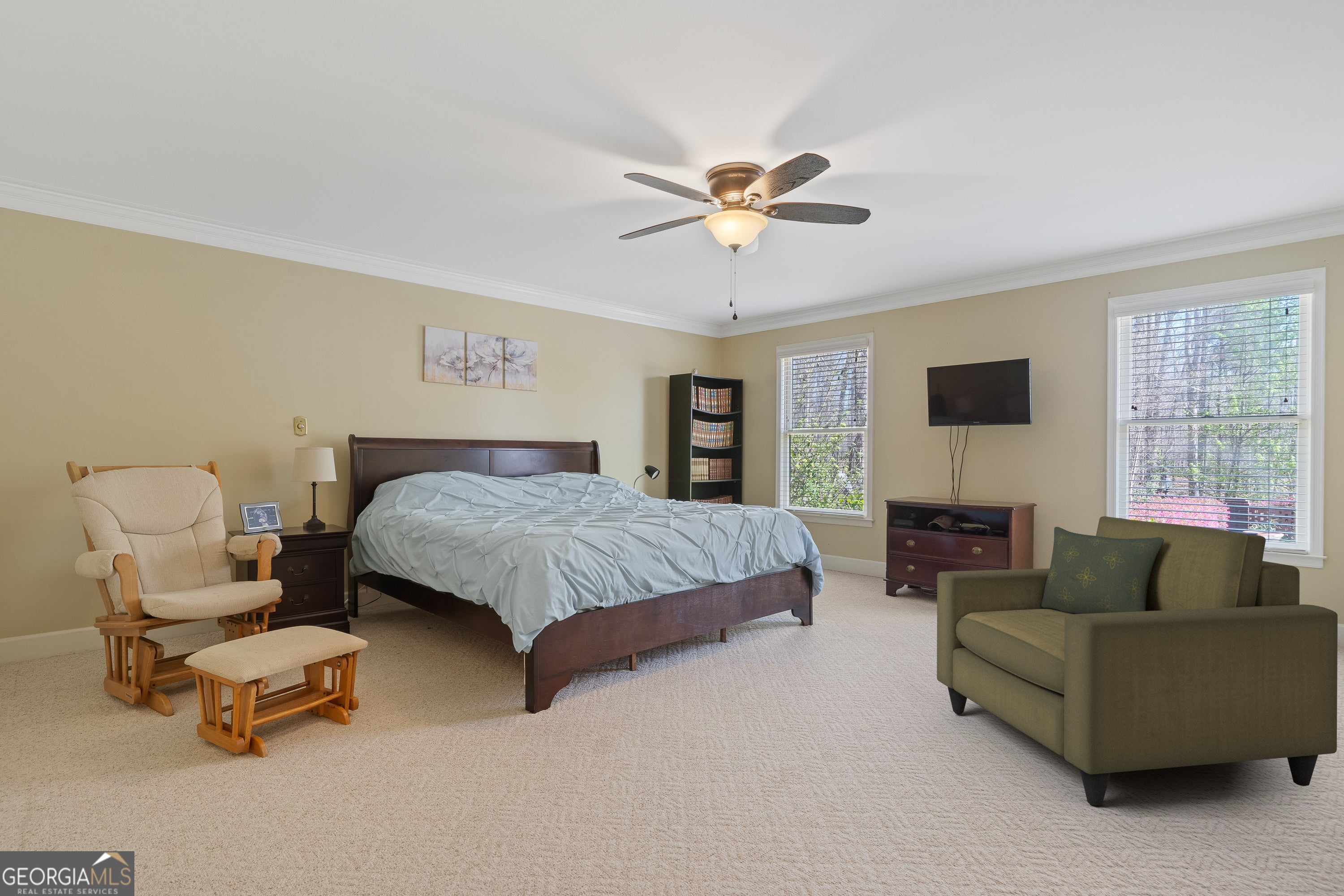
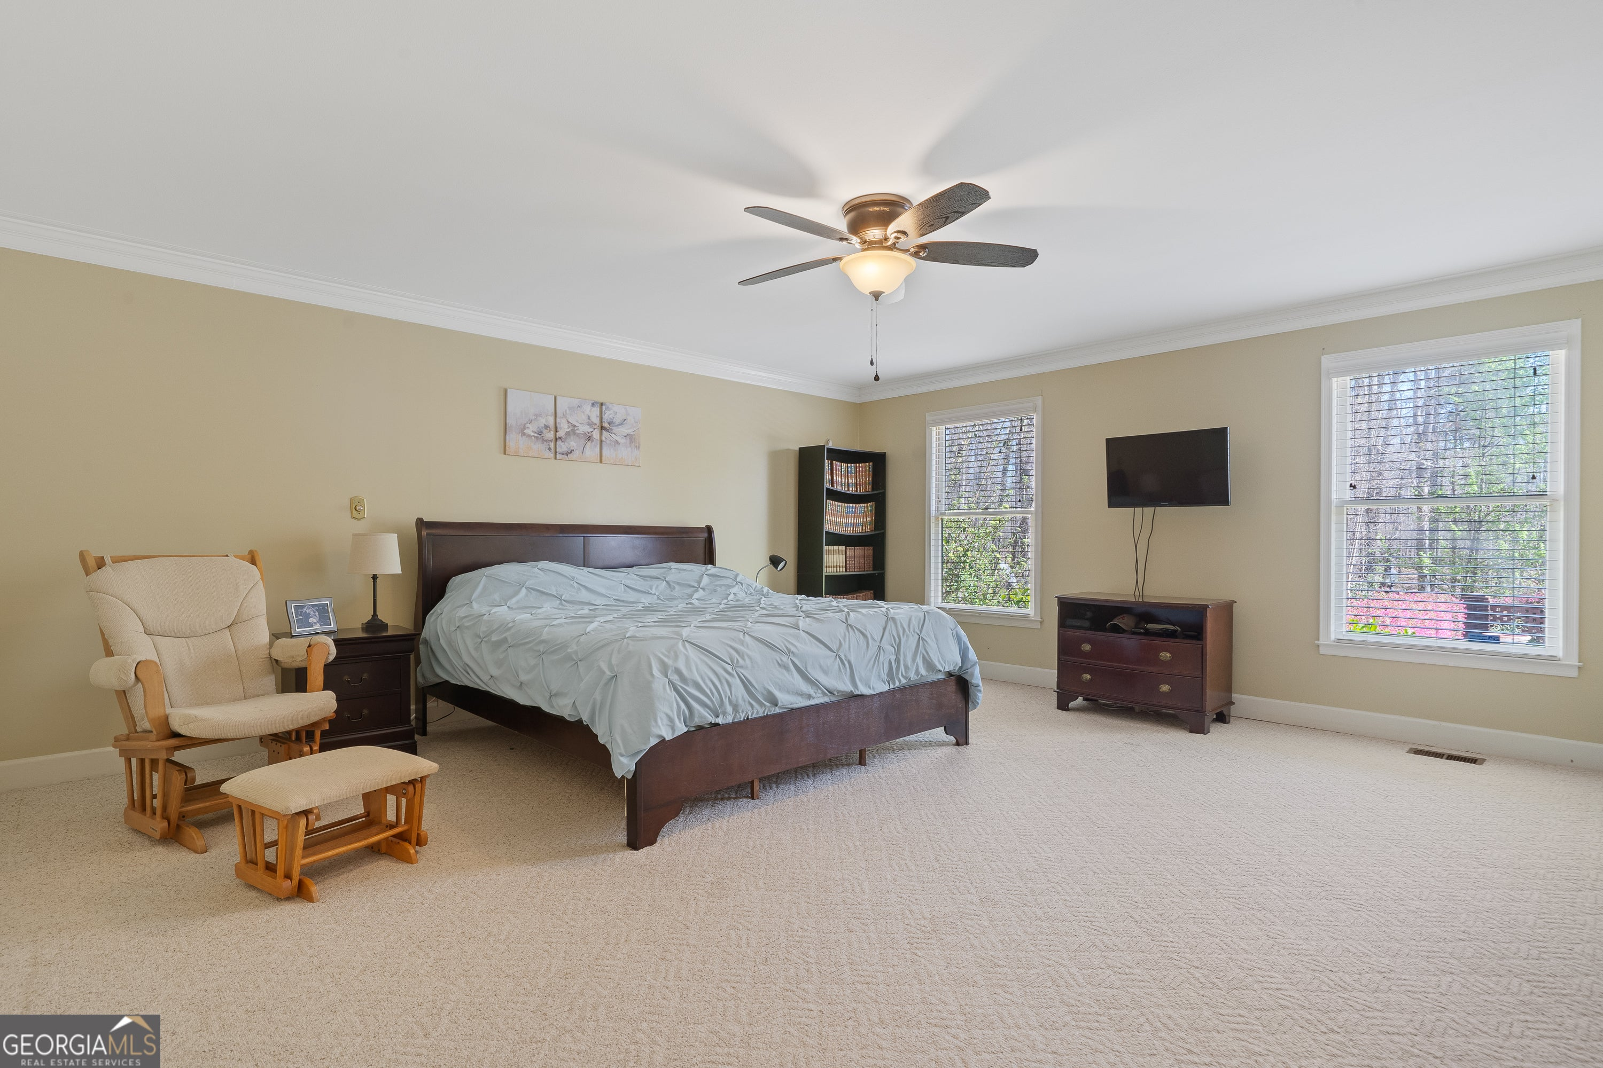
- armchair (1108, 634)
